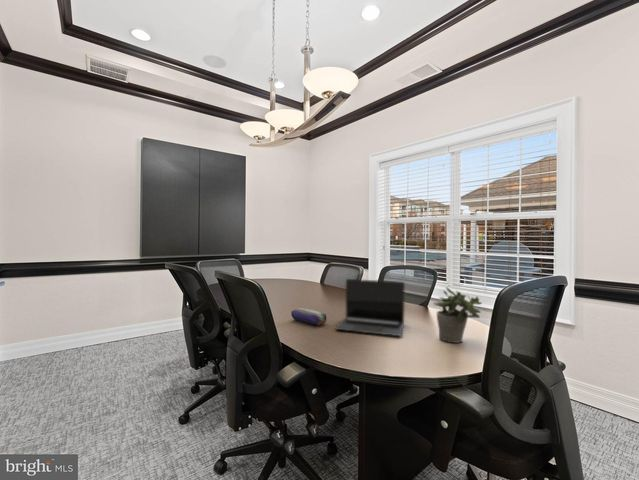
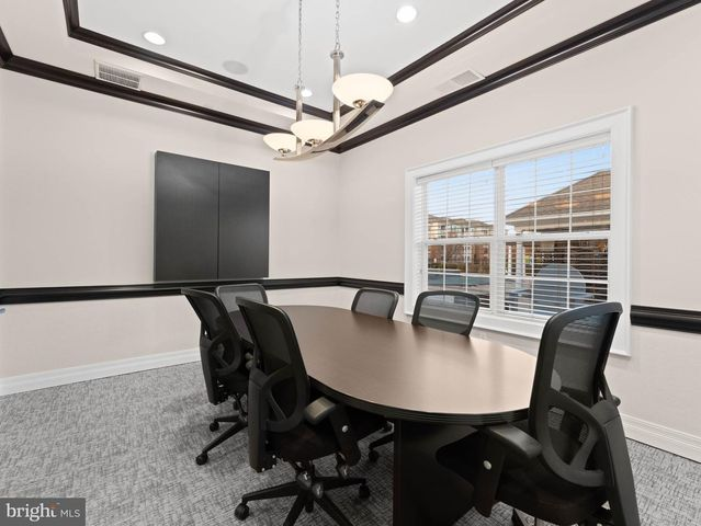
- laptop (370, 305)
- potted plant (458, 314)
- pencil case (308, 316)
